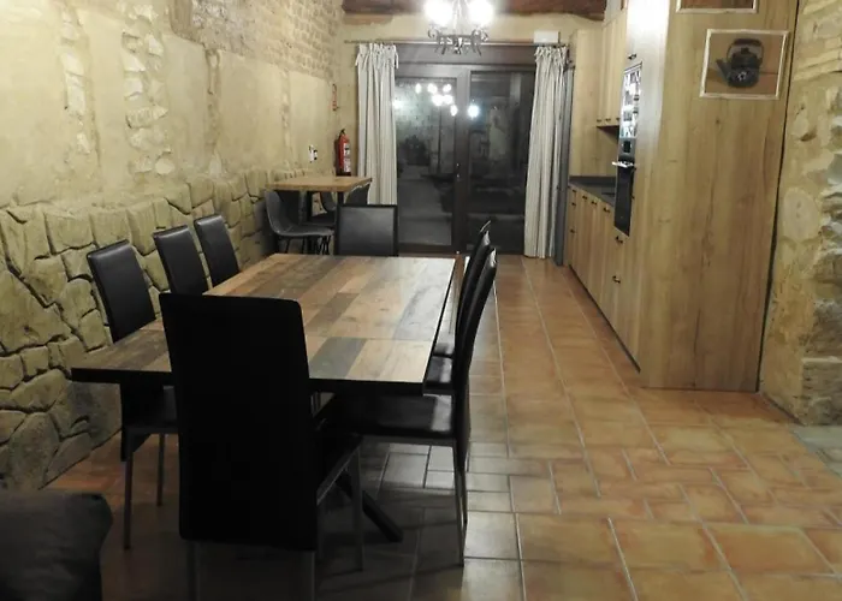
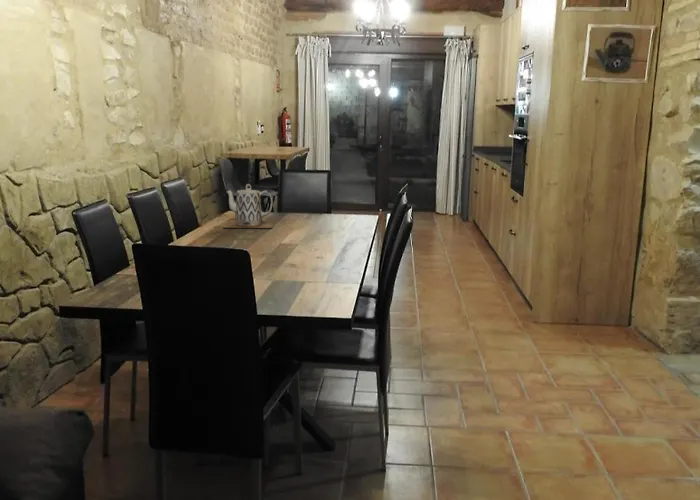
+ teapot (249, 204)
